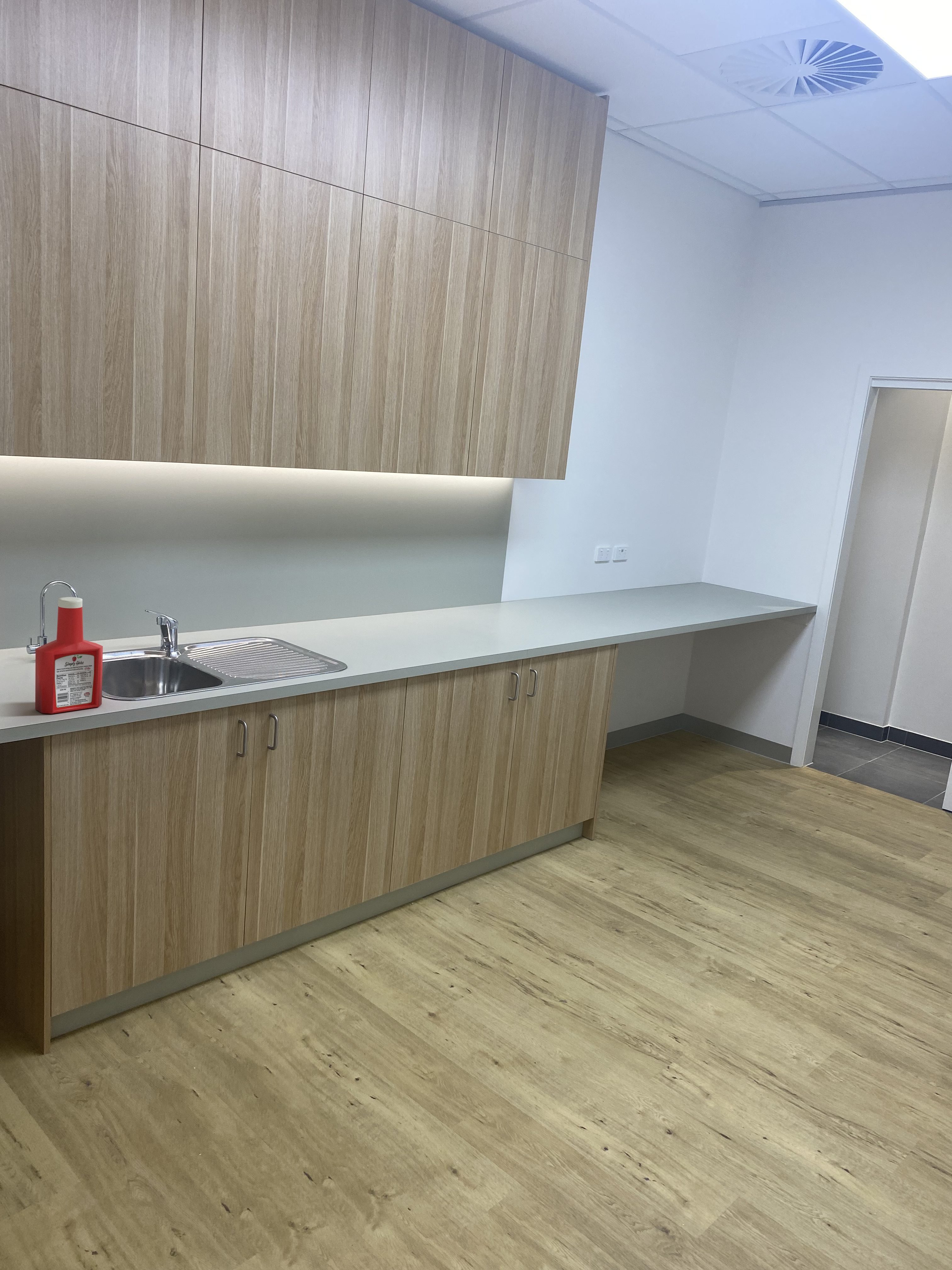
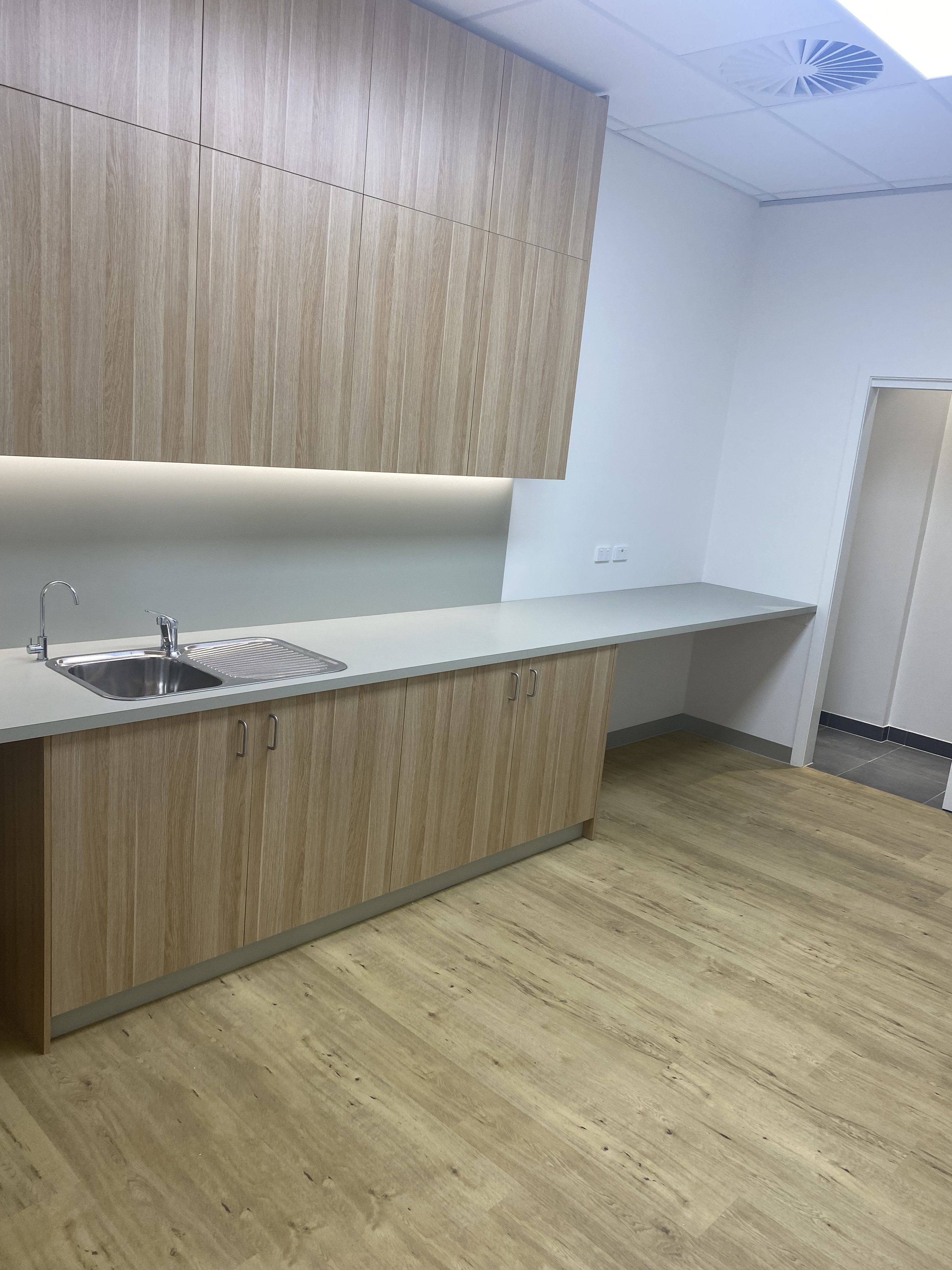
- soap bottle (70, 653)
